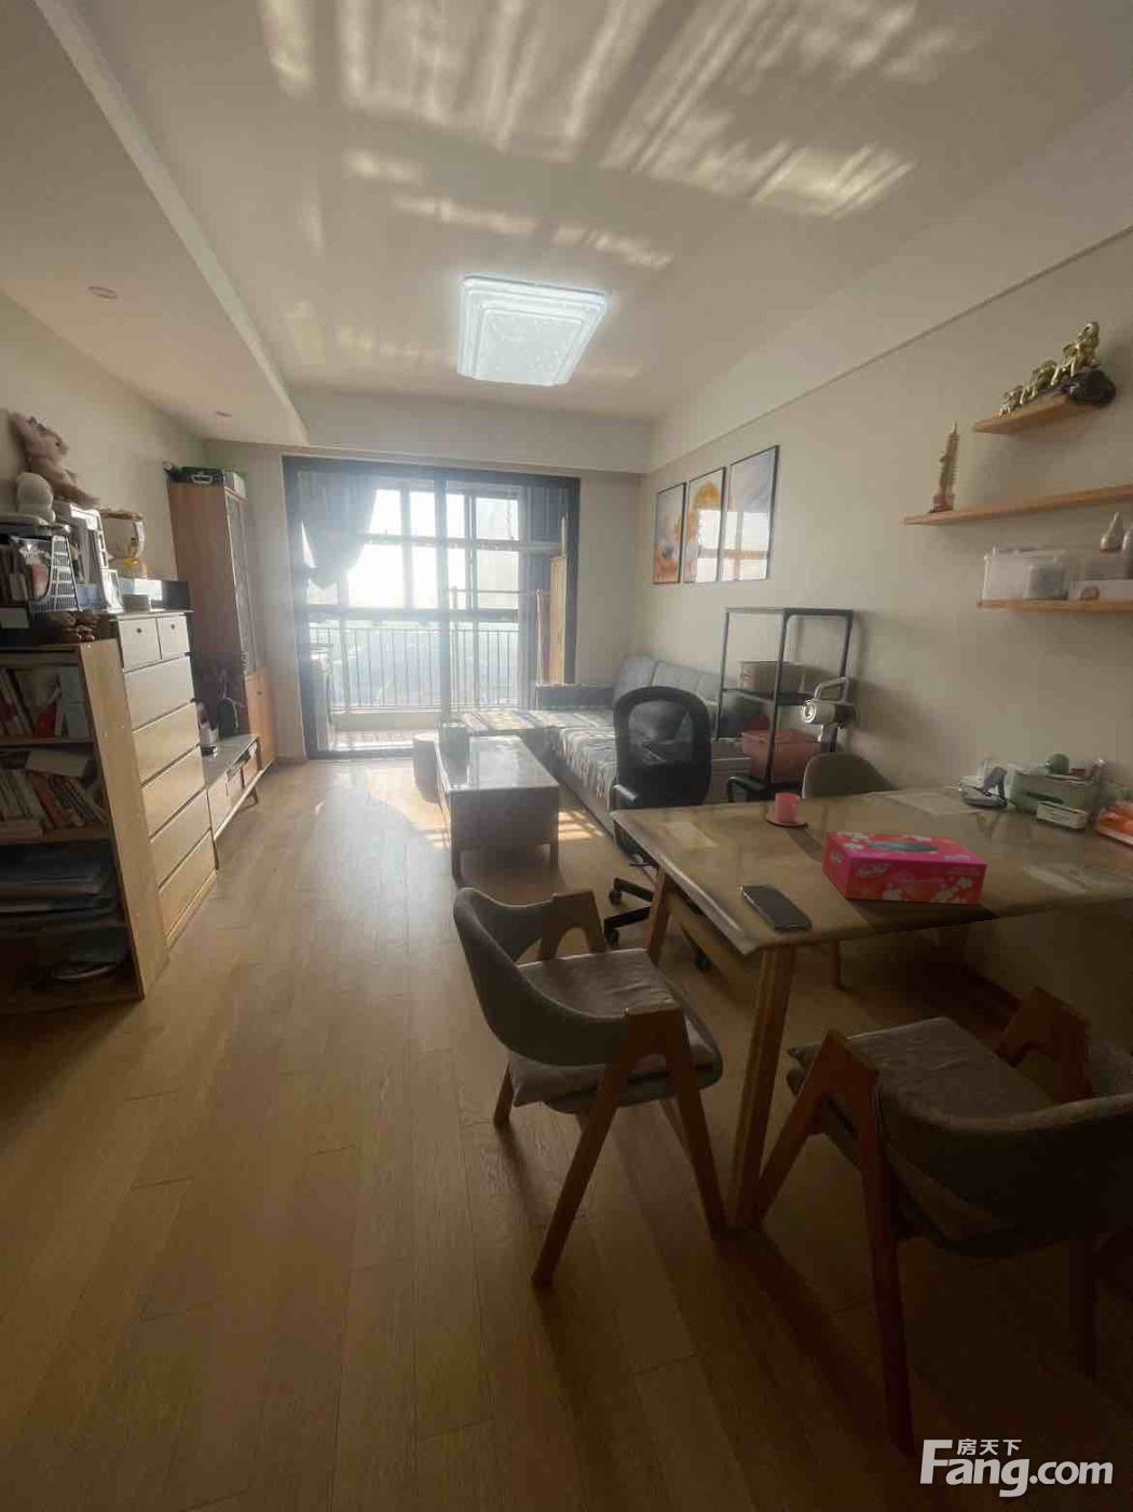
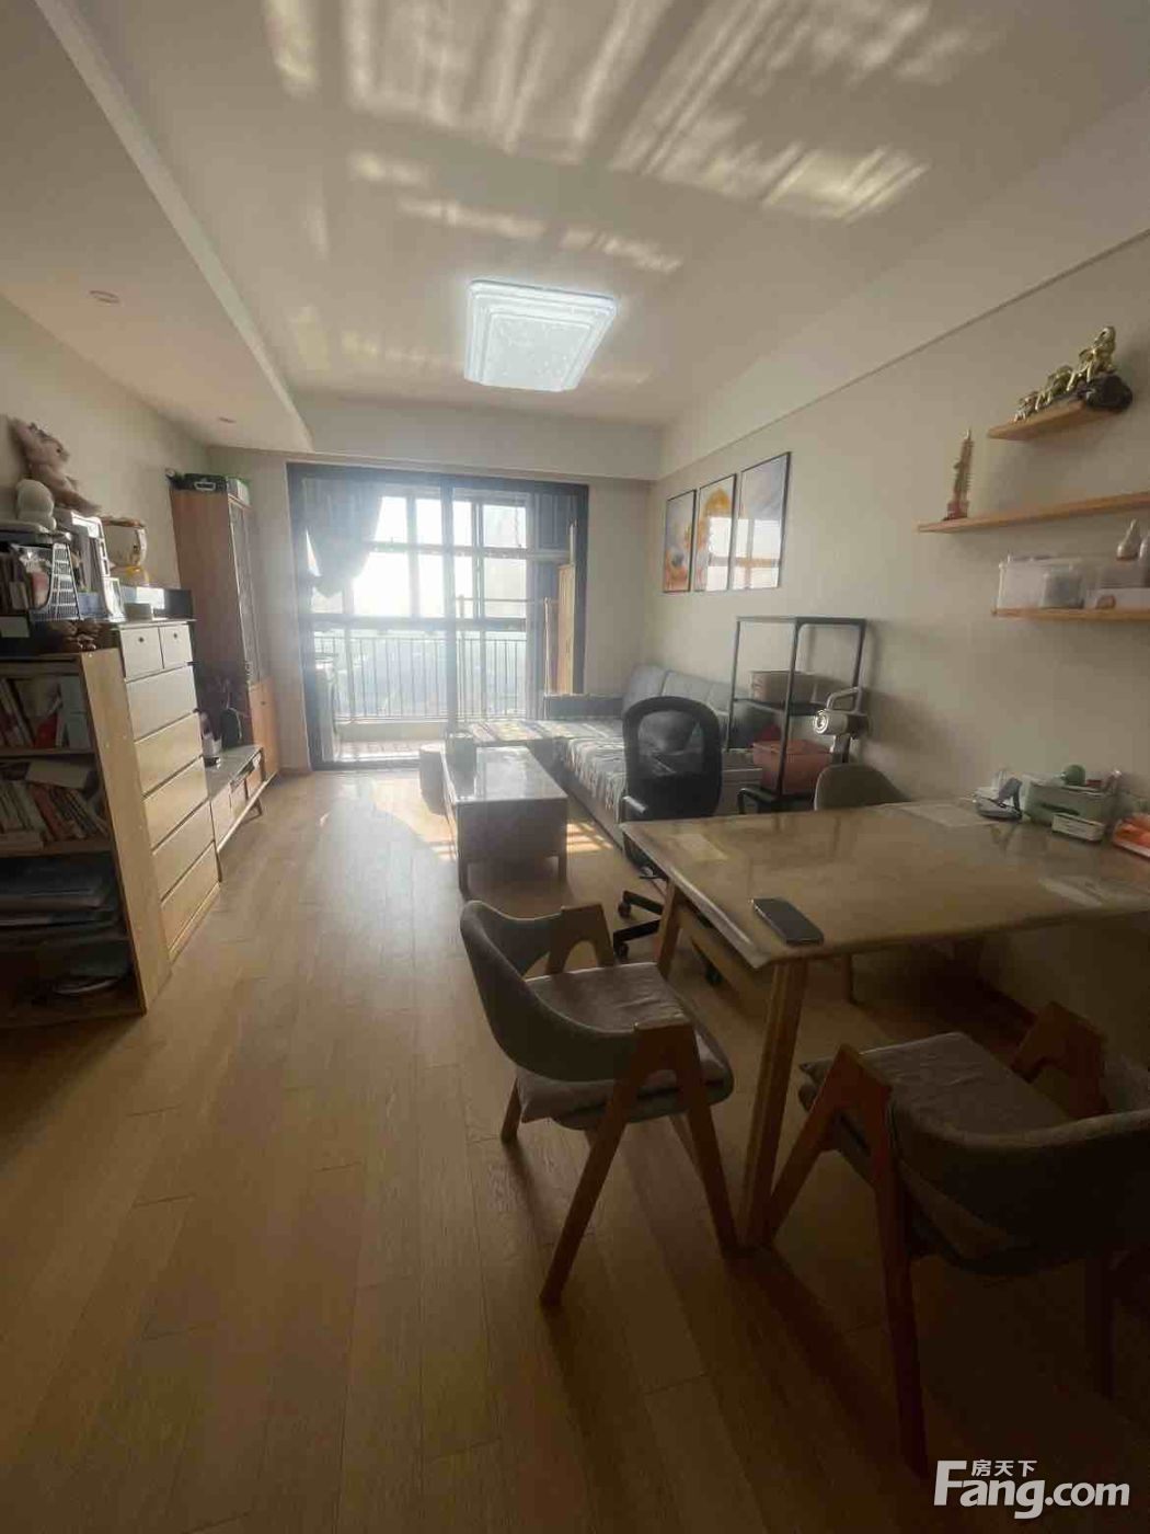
- cup (785, 808)
- tissue box (897, 867)
